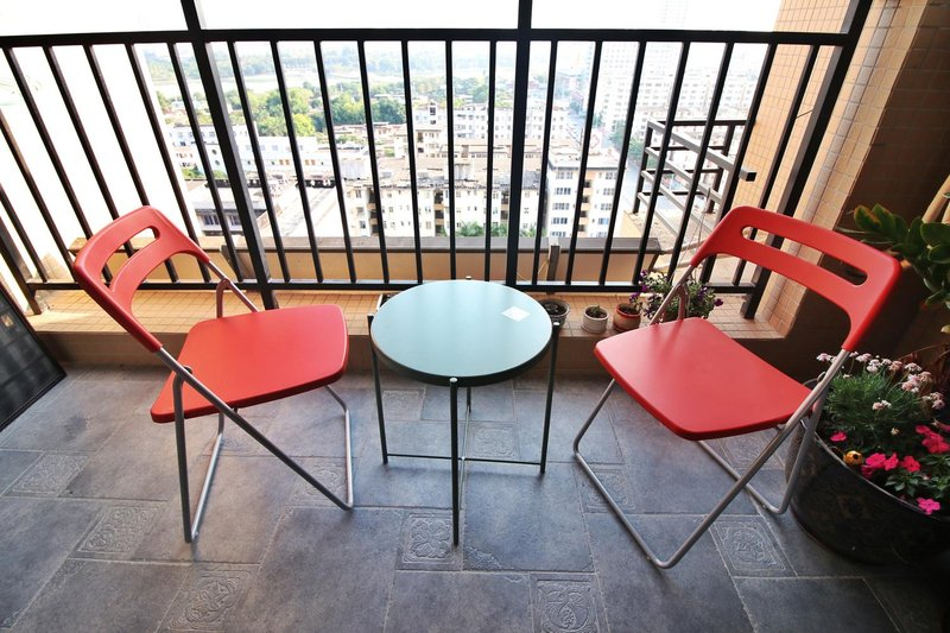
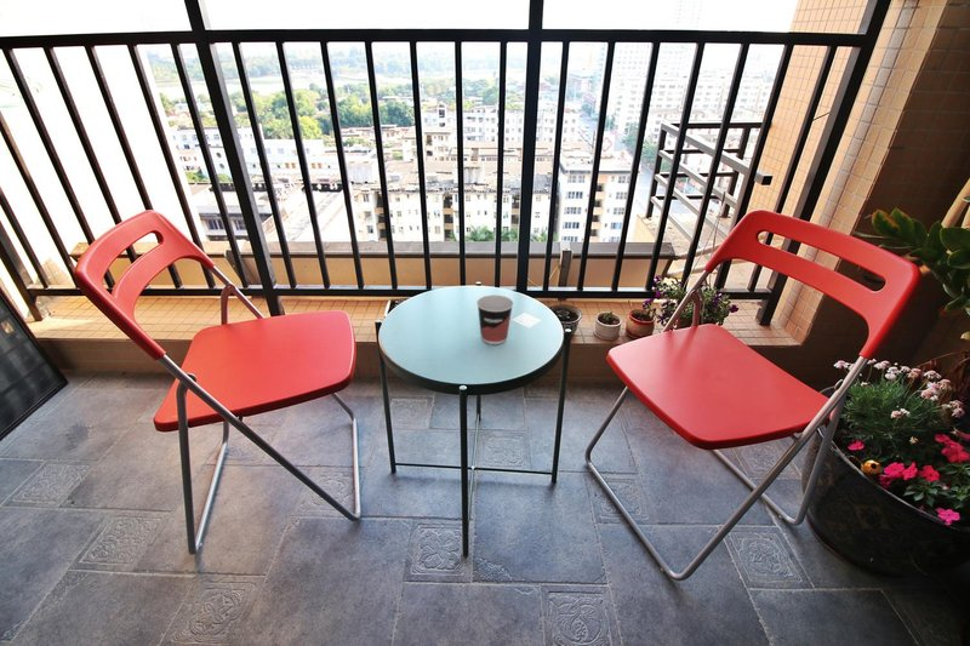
+ cup (493, 320)
